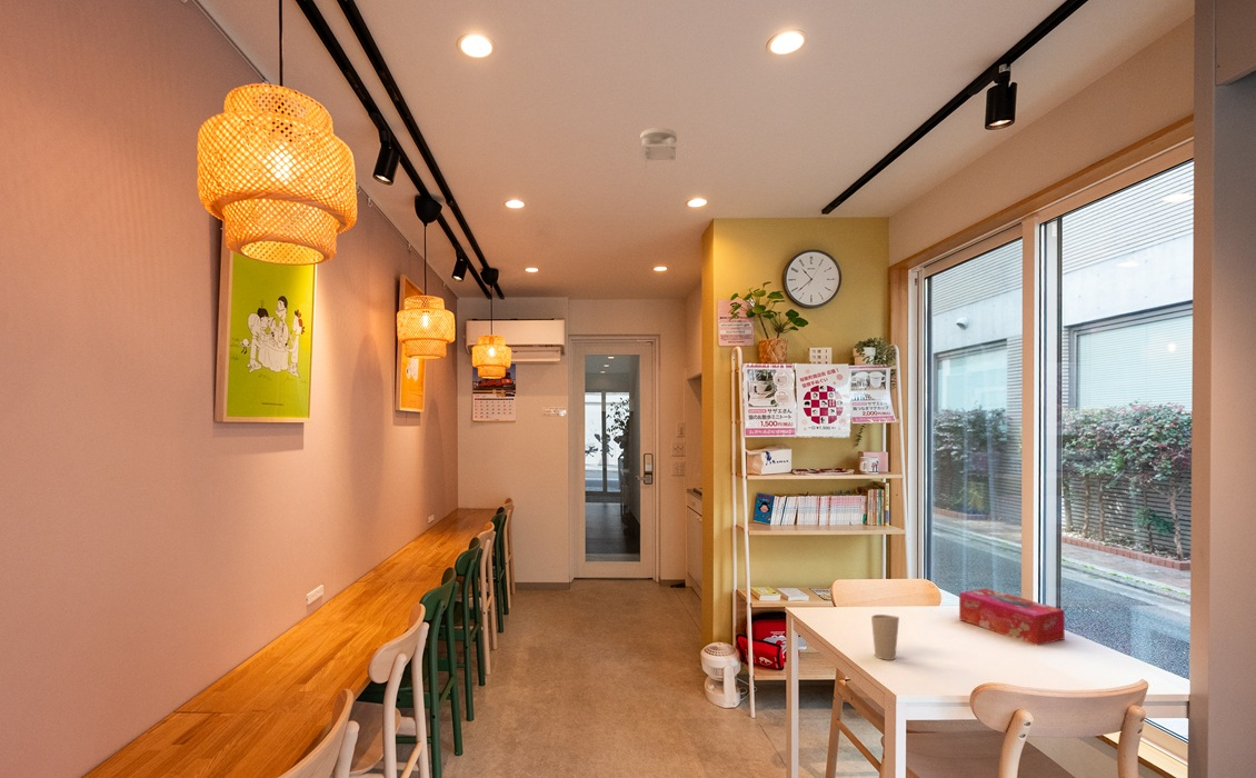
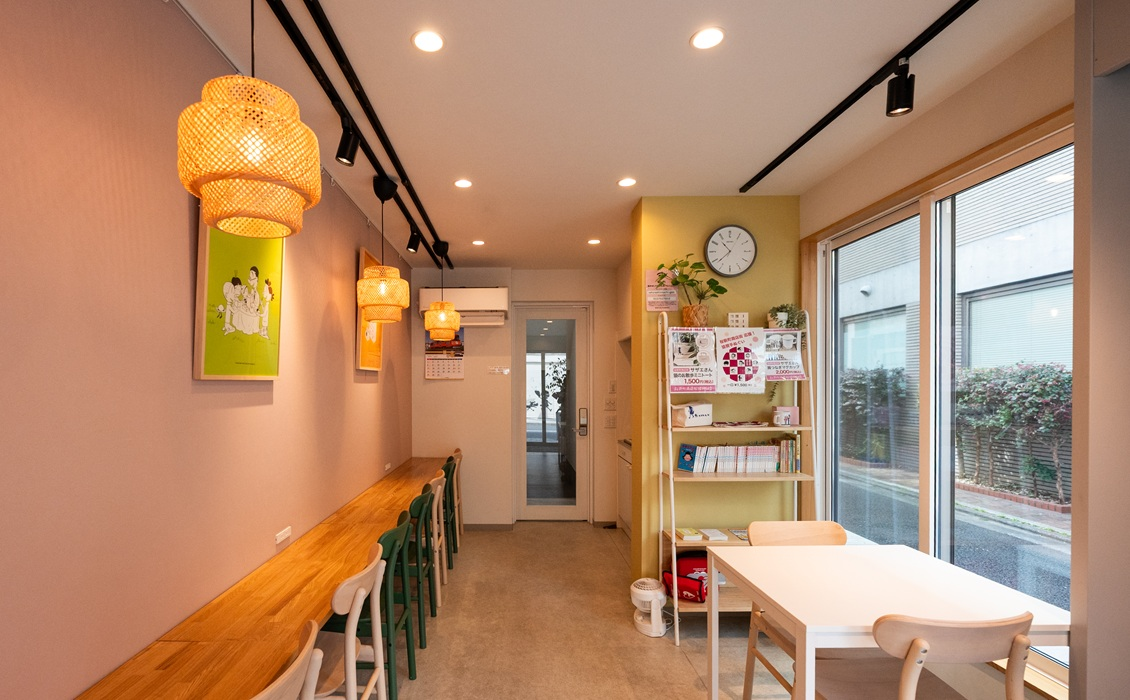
- tissue box (1009, 615)
- cup (885, 635)
- smoke detector (658, 150)
